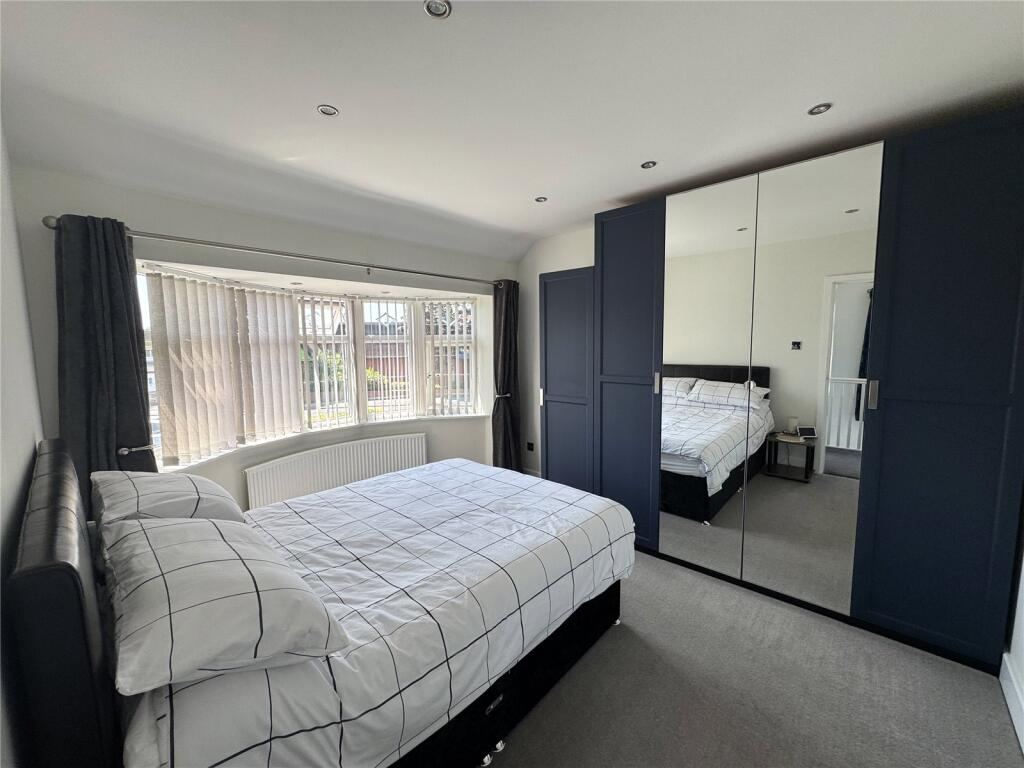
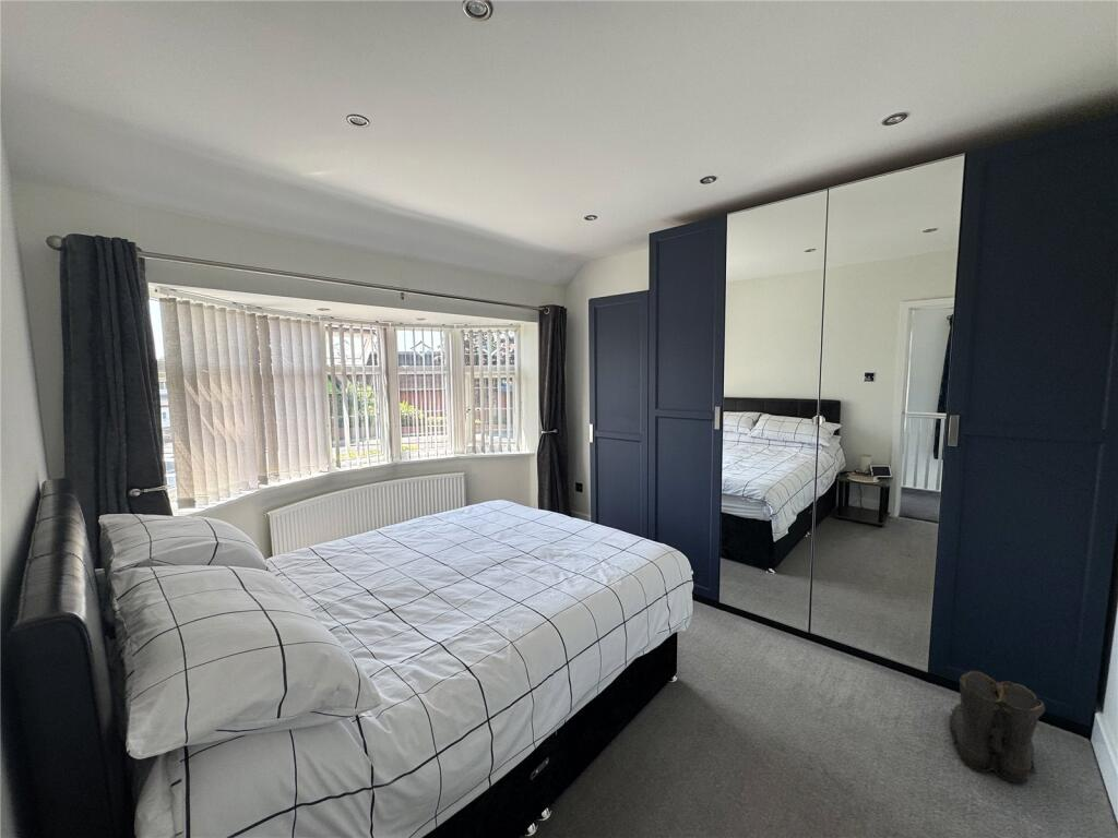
+ boots (995, 714)
